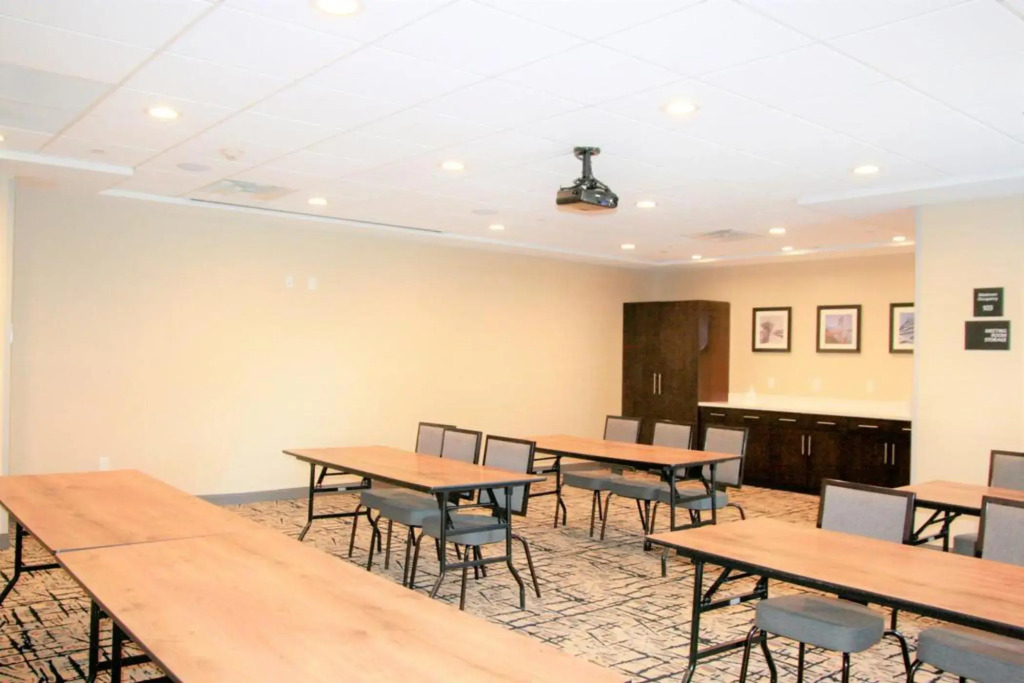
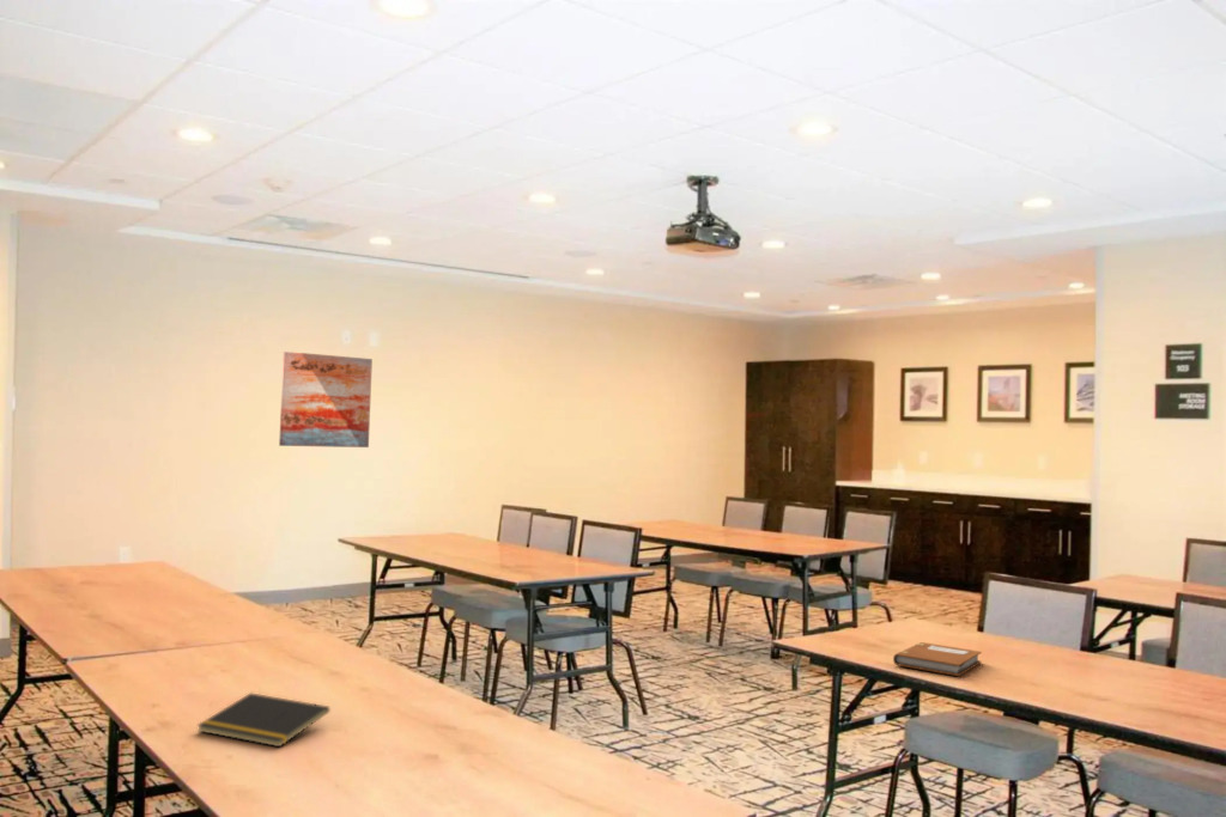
+ notepad (263, 718)
+ notebook (937, 657)
+ wall art (327, 401)
